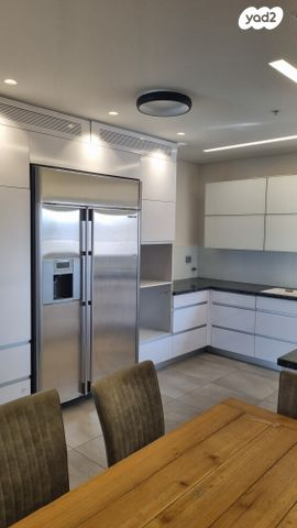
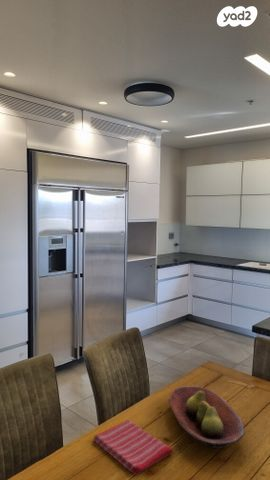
+ fruit bowl (203, 412)
+ dish towel (132, 443)
